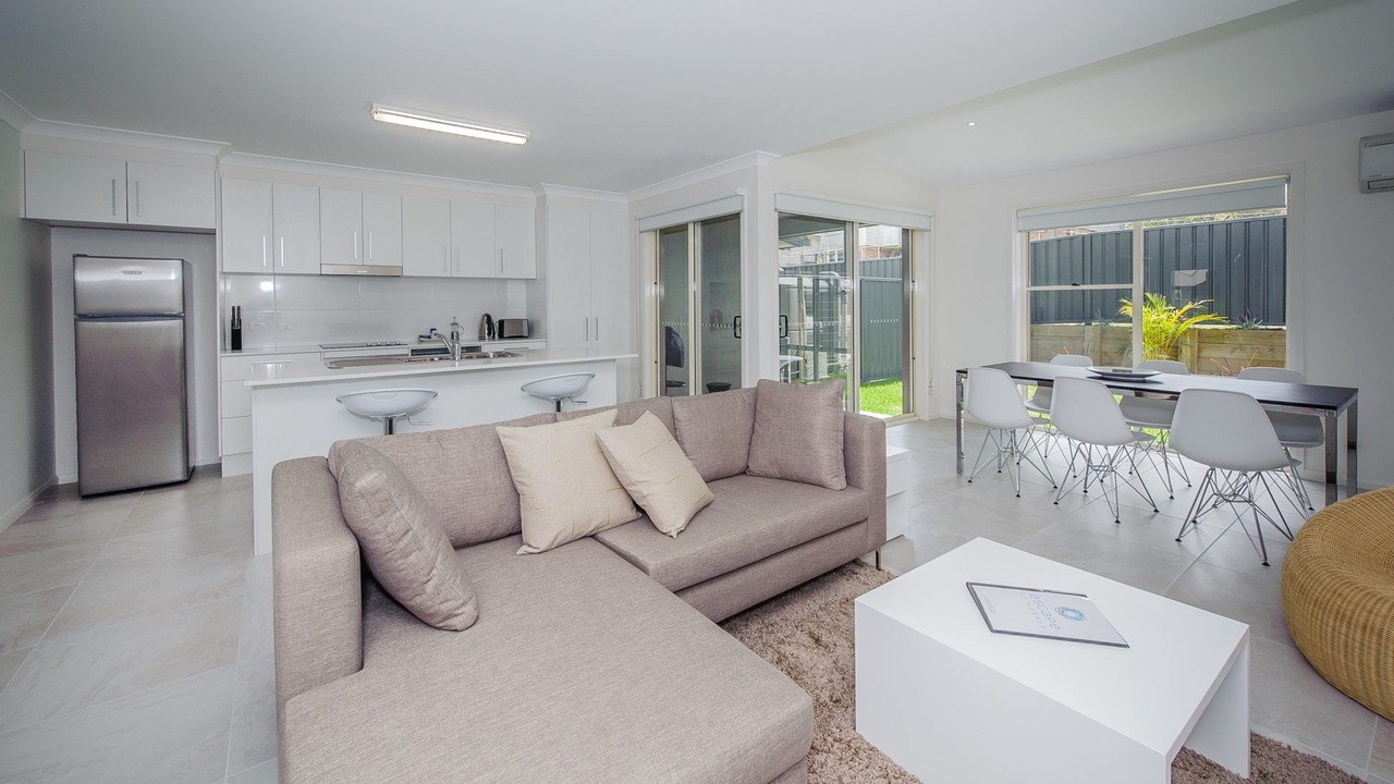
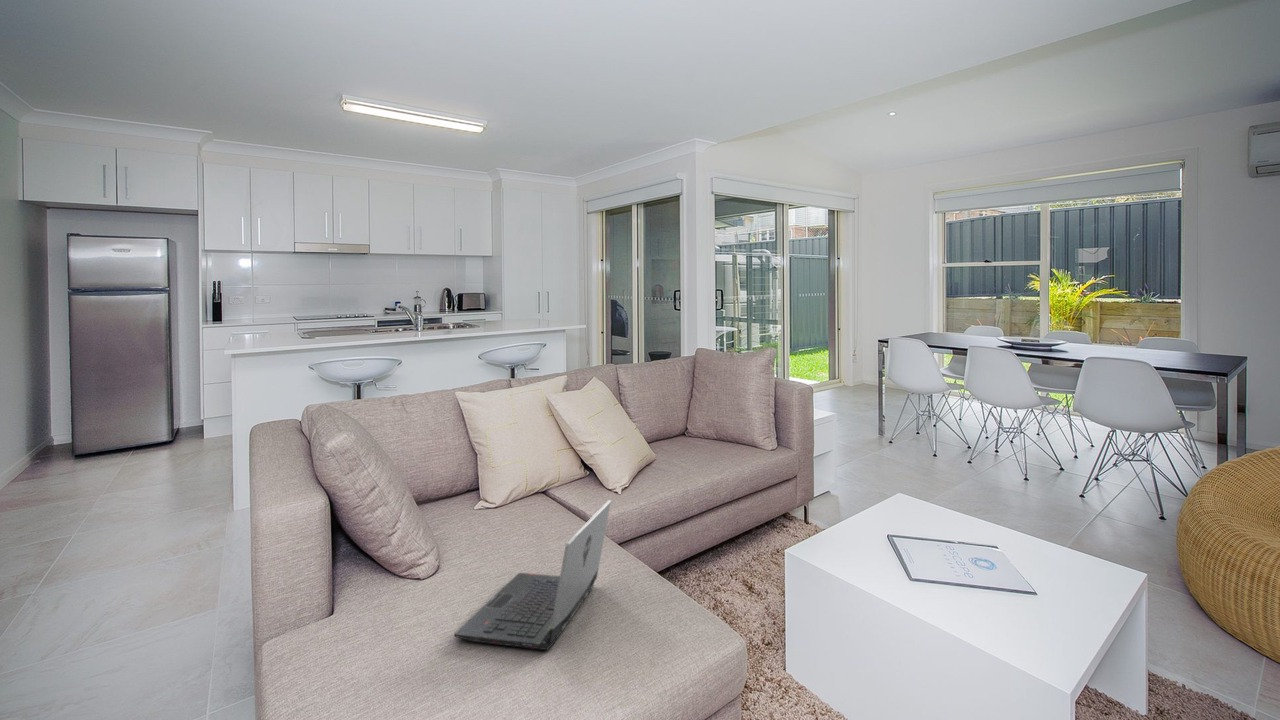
+ laptop computer (540, 574)
